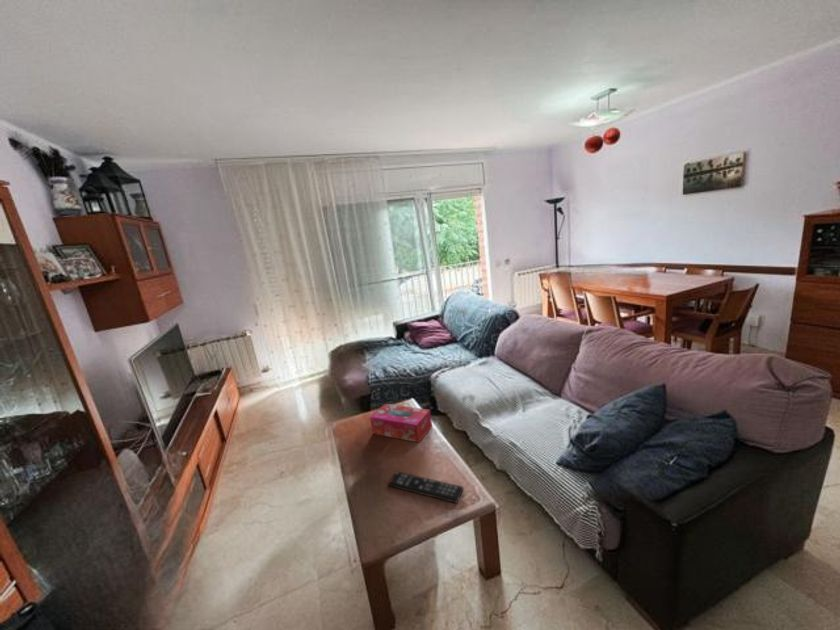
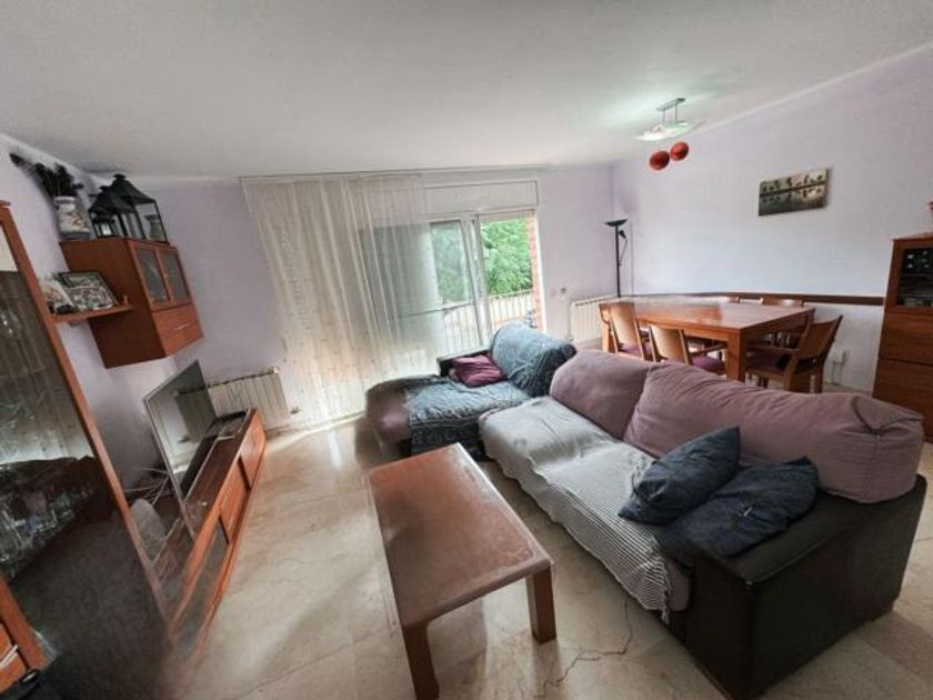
- remote control (424, 485)
- tissue box (401, 421)
